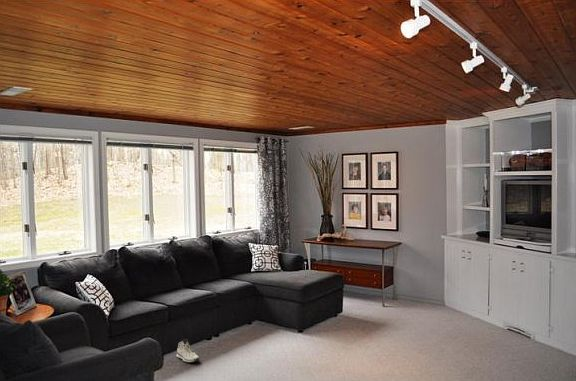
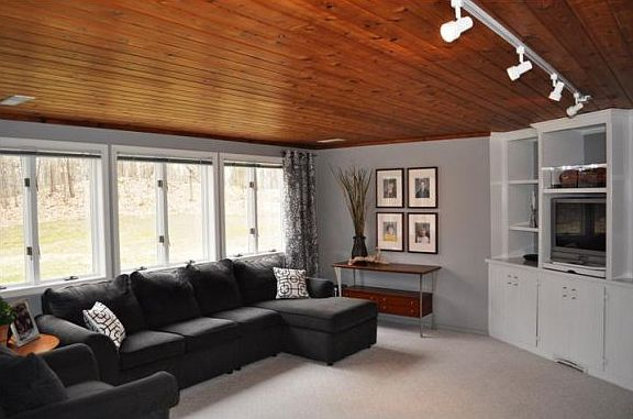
- sneaker (187, 350)
